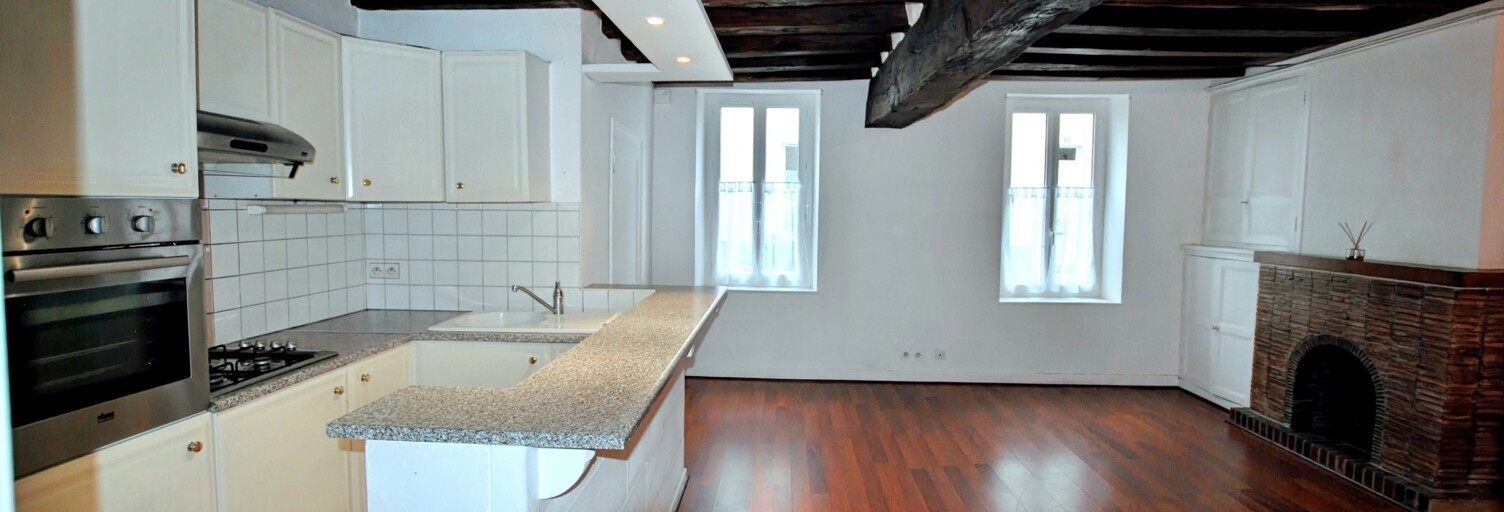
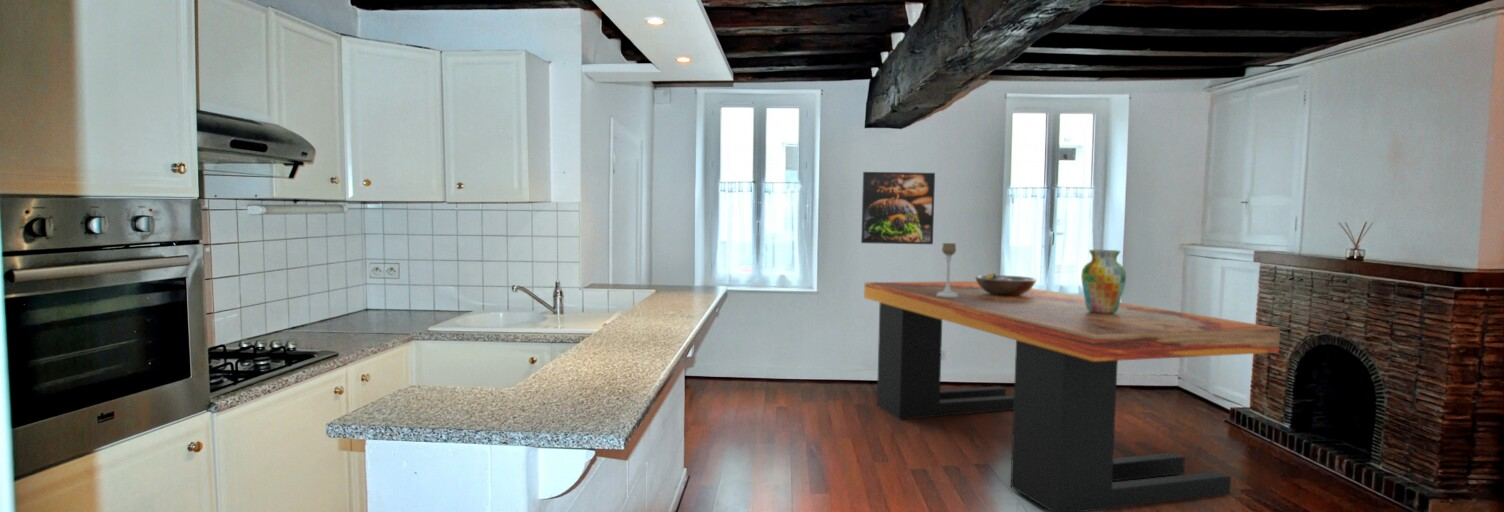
+ dining table (1023, 371)
+ candle holder (948, 269)
+ fruit bowl (1005, 283)
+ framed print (897, 208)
+ vase (1103, 281)
